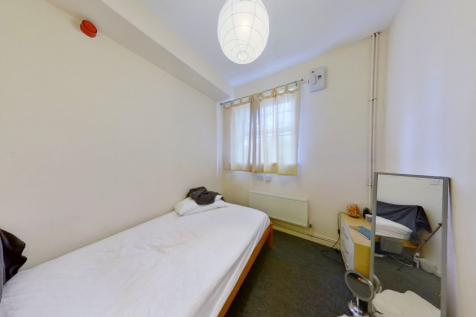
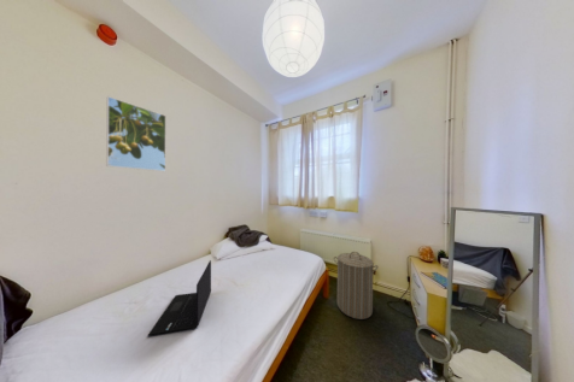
+ laptop (184, 294)
+ laundry hamper (353, 278)
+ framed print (139, 137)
